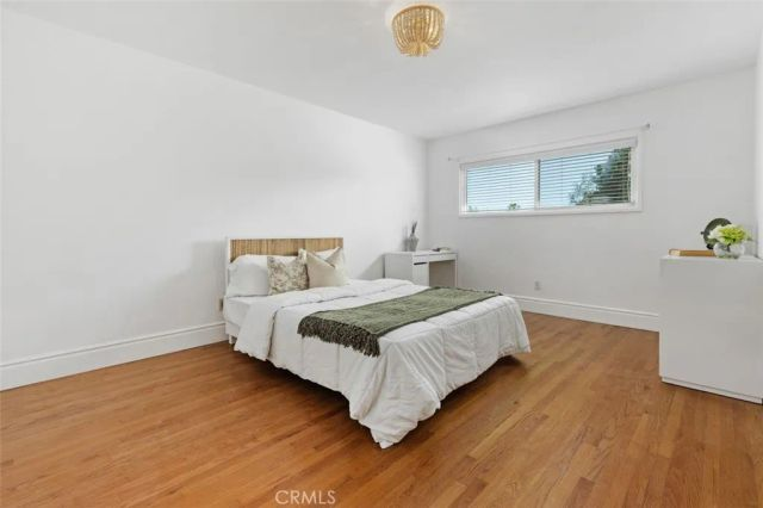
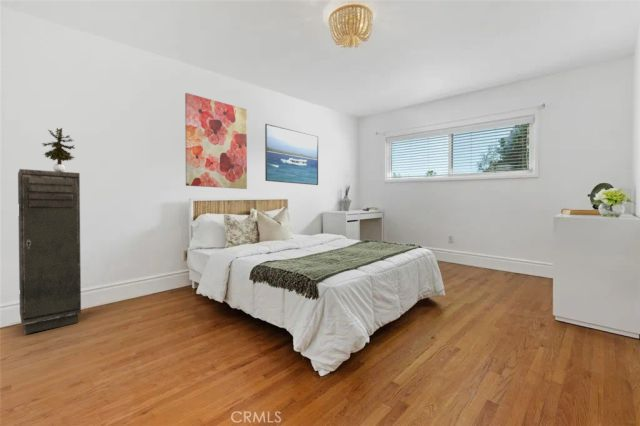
+ wall art (218, 144)
+ potted plant (57, 150)
+ storage cabinet (49, 248)
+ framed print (293, 156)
